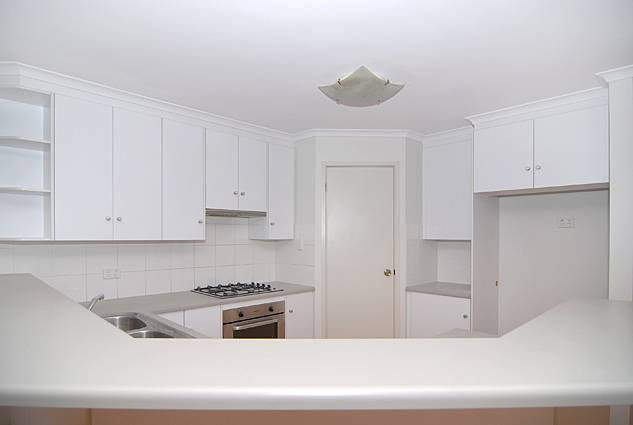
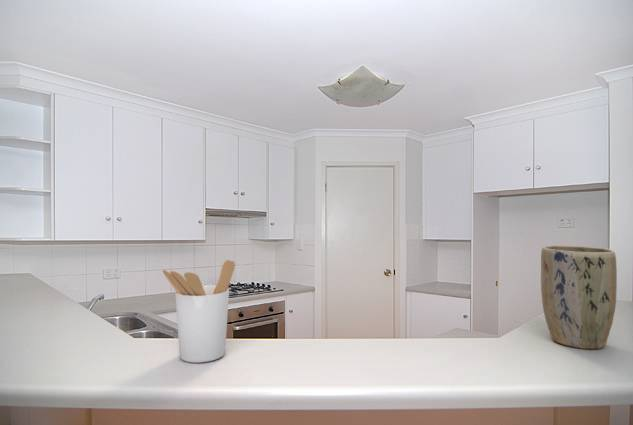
+ utensil holder (196, 310)
+ plant pot (576, 295)
